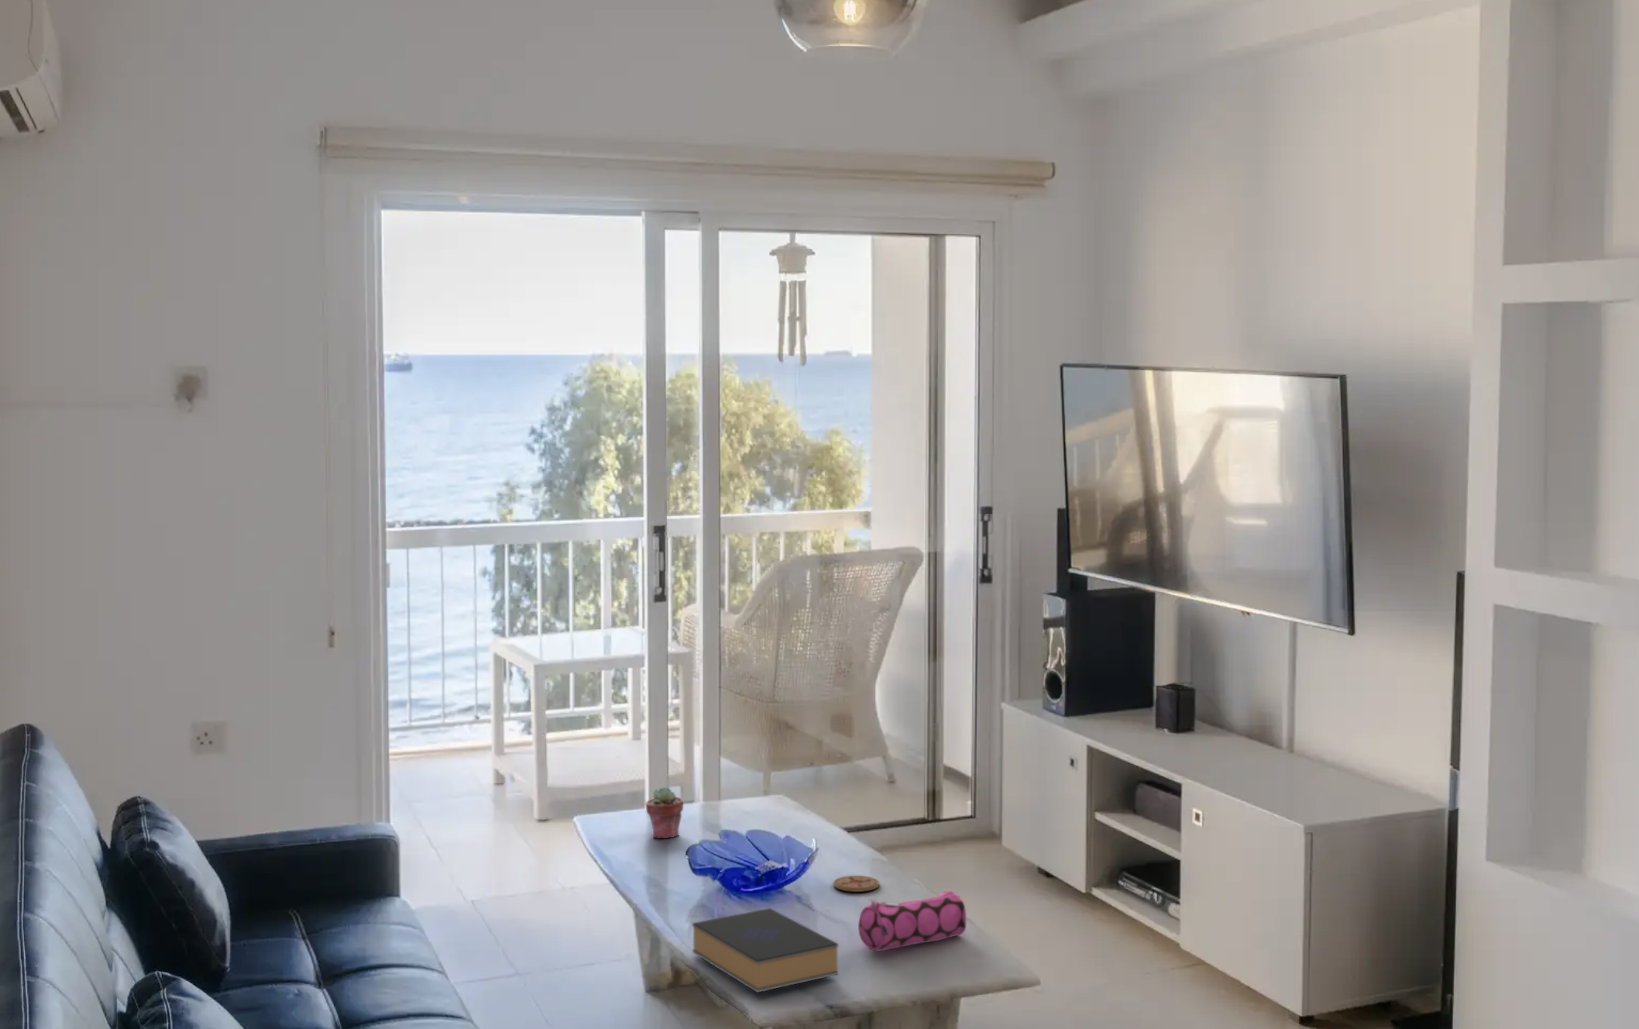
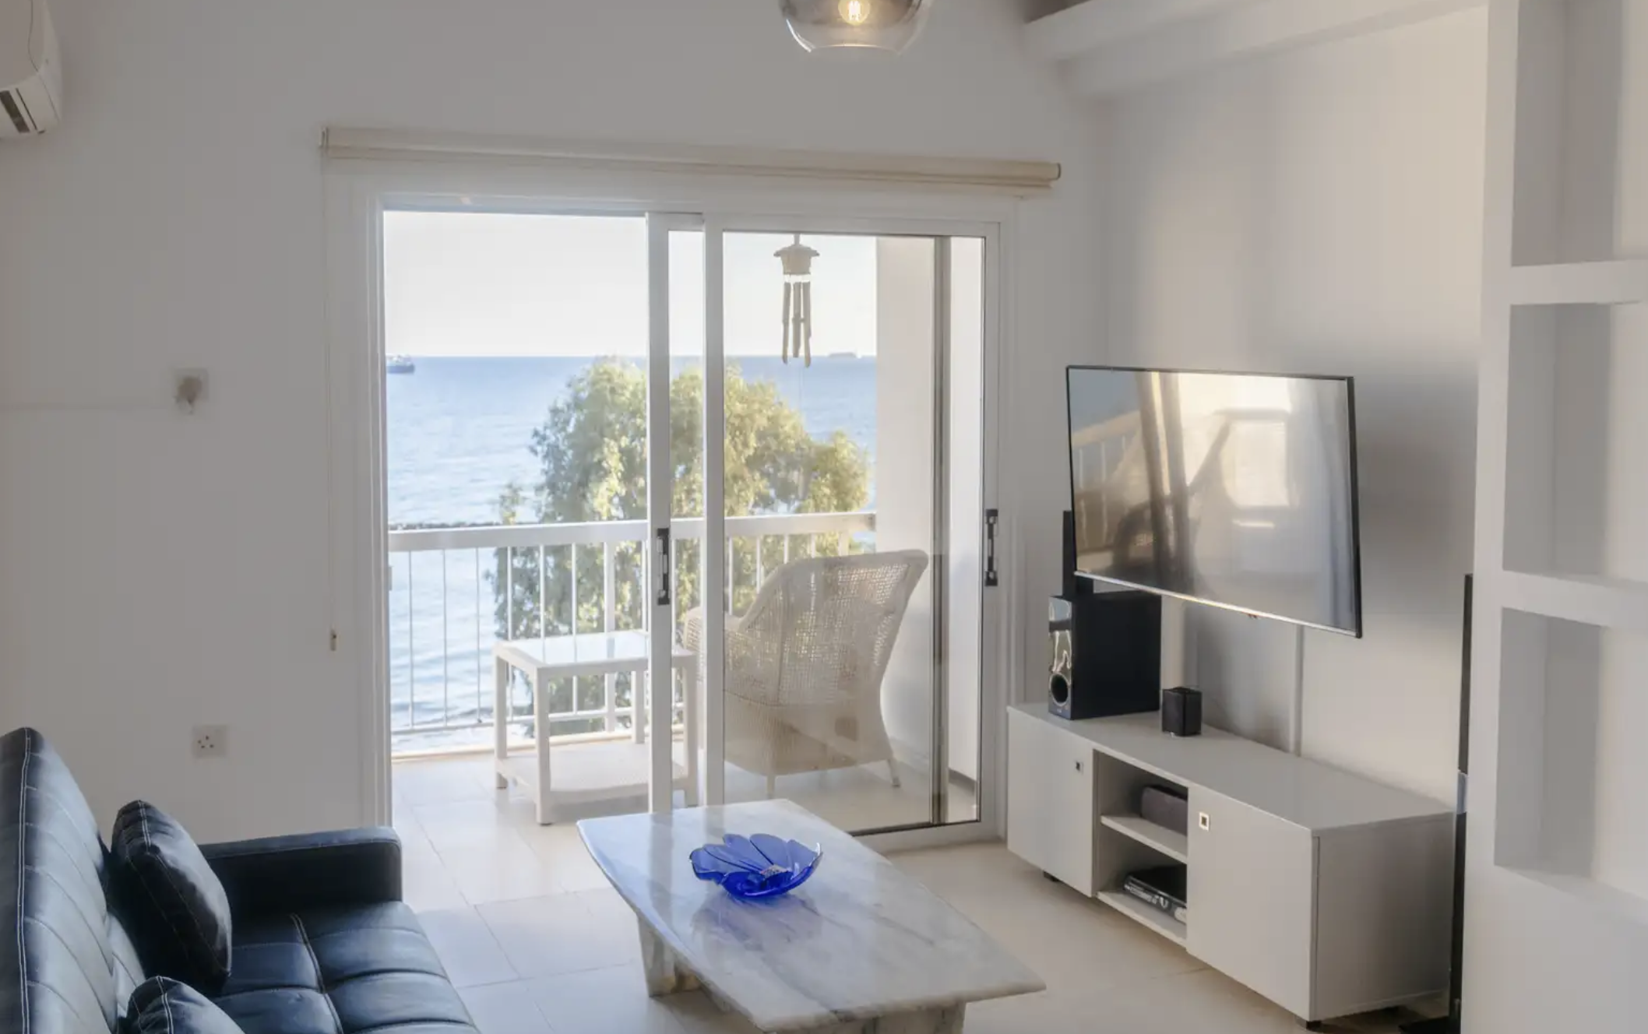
- coaster (856, 883)
- pencil case (914, 918)
- book (763, 950)
- potted succulent (665, 811)
